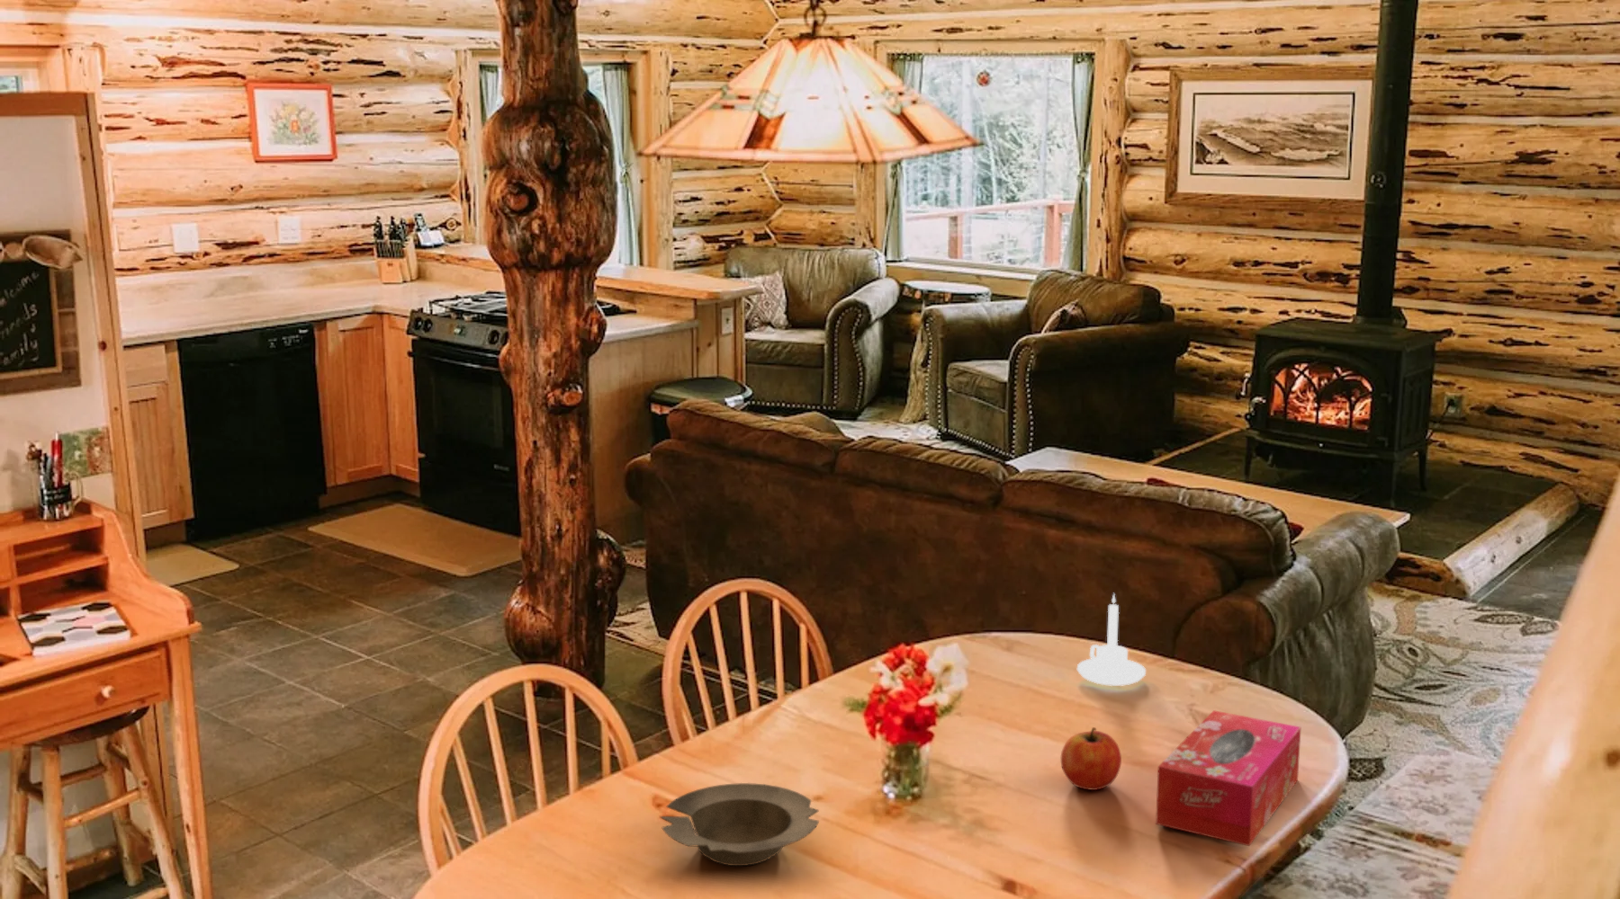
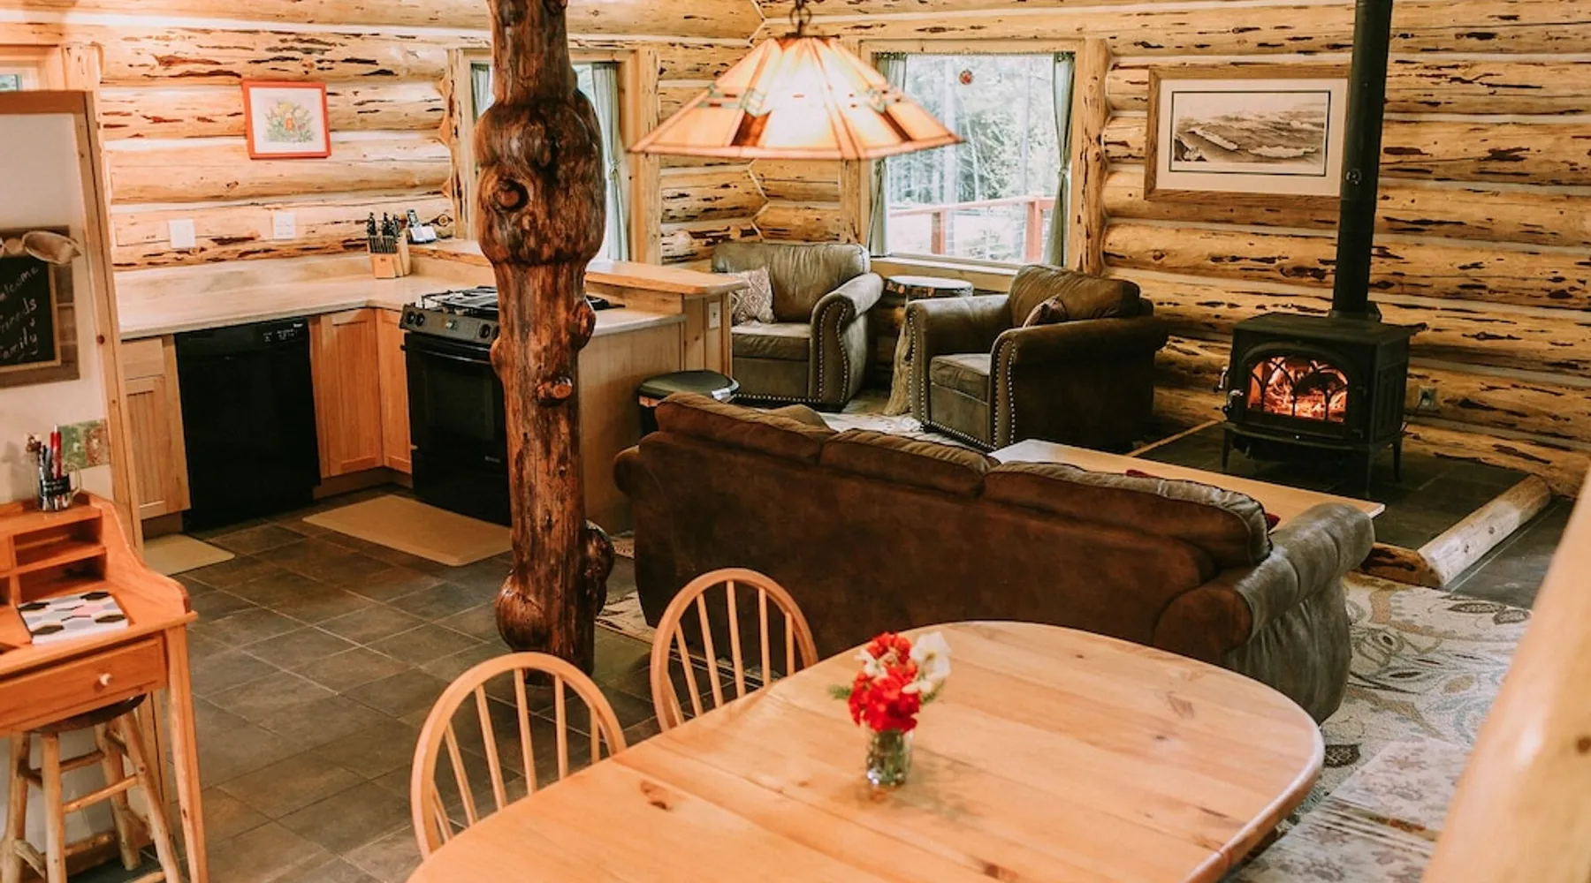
- bowl (740, 831)
- candle holder (1113, 634)
- fruit (1090, 757)
- tissue box (1230, 774)
